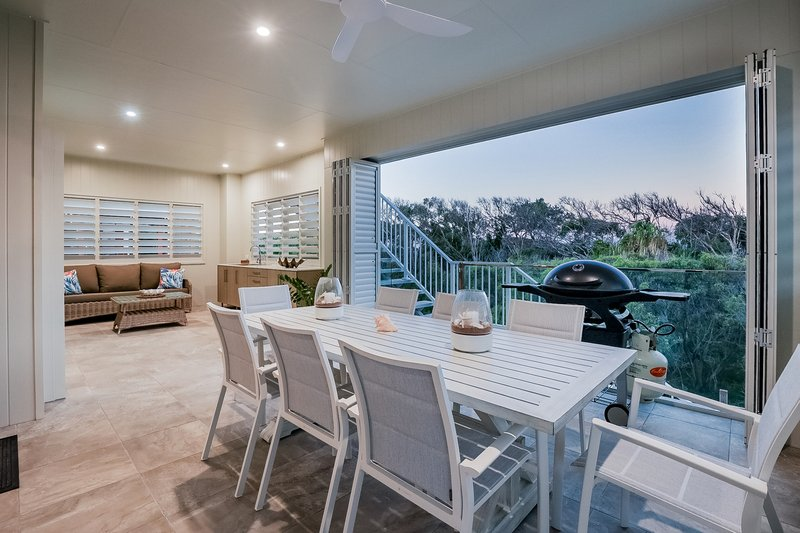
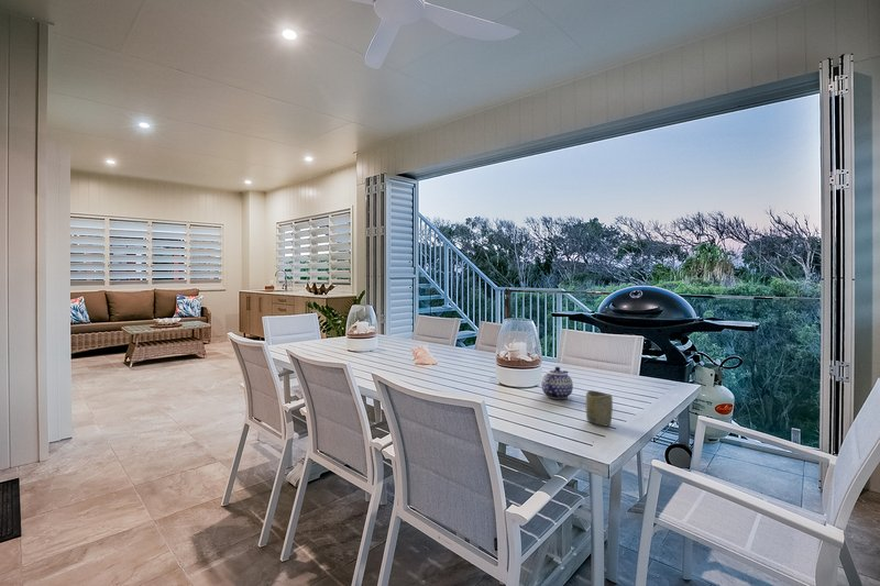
+ teapot (557, 382)
+ cup (598, 408)
